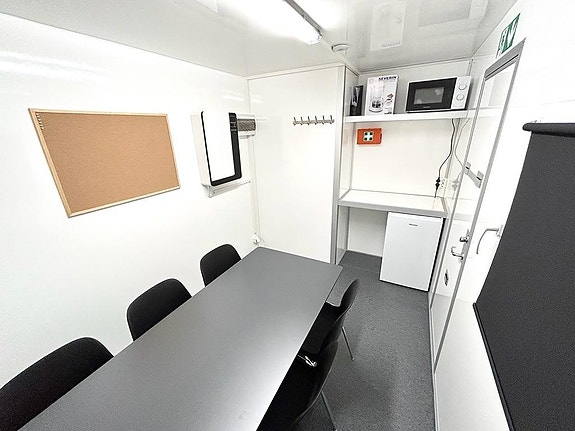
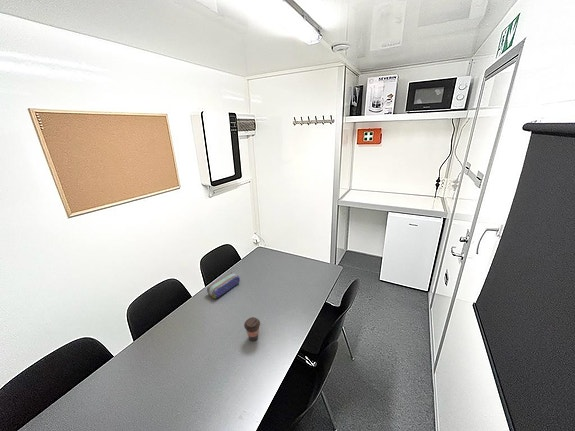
+ coffee cup (252, 329)
+ pencil case (223, 284)
